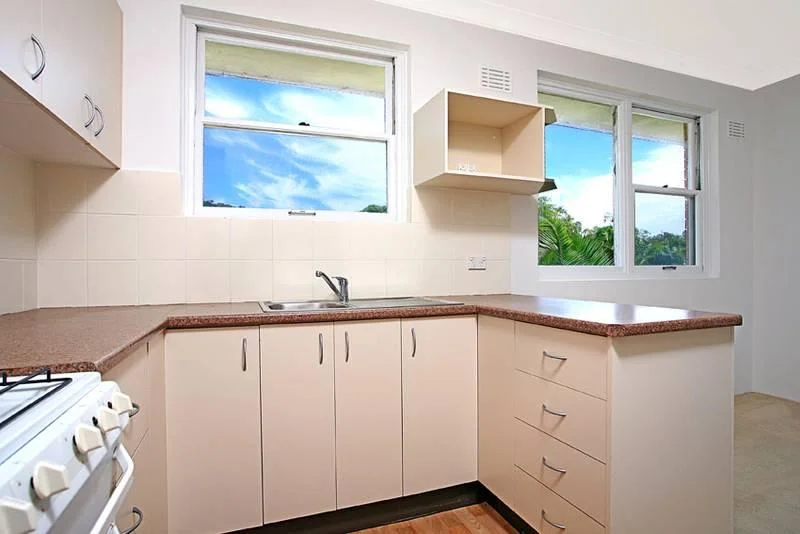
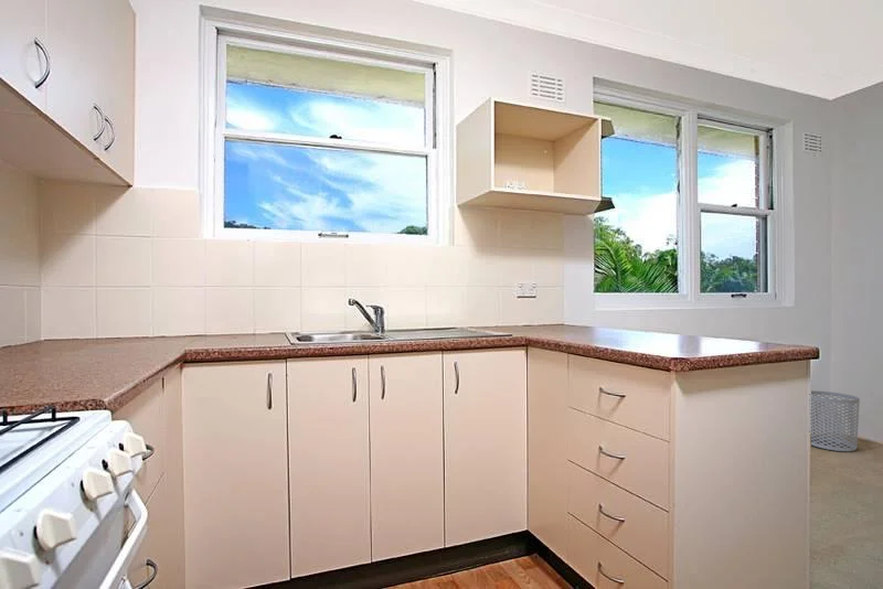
+ waste bin (830, 420)
